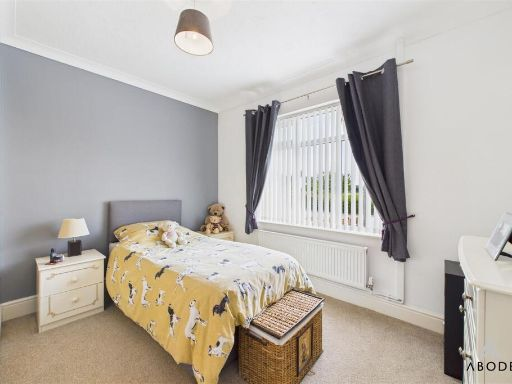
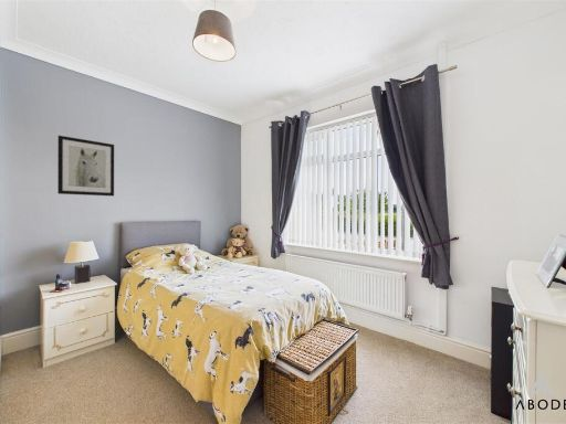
+ wall art (87, 167)
